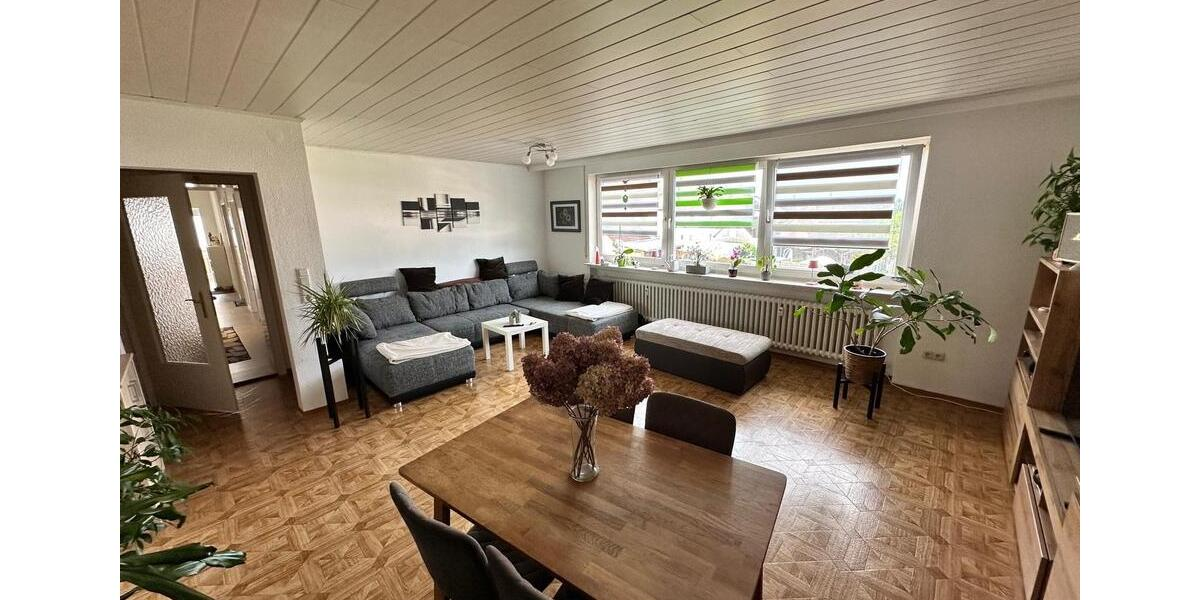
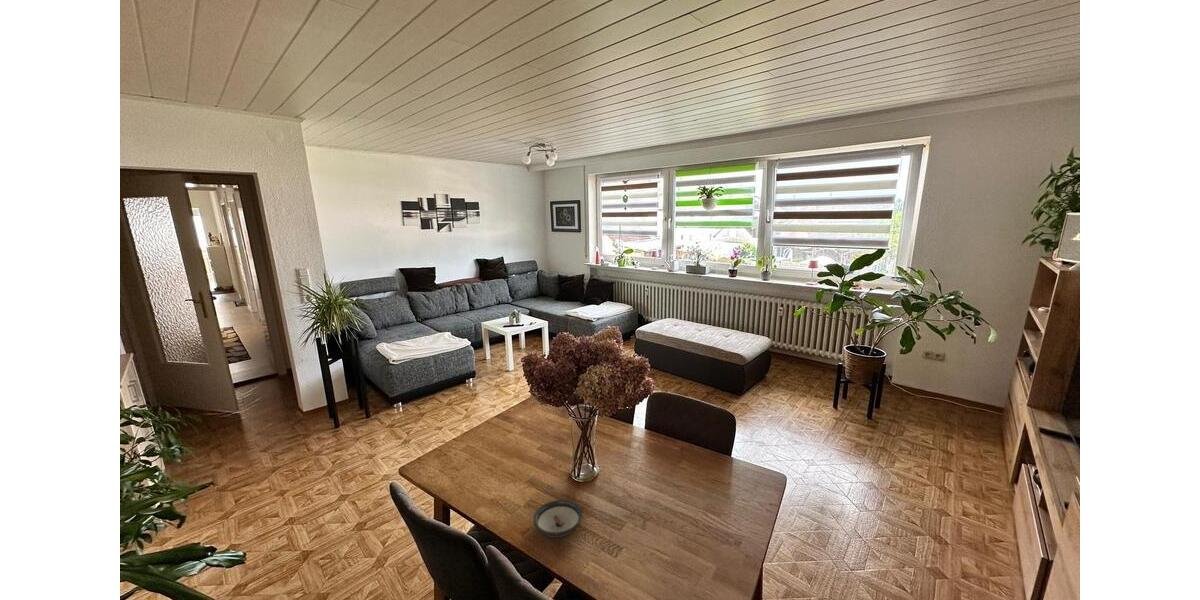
+ saucer (558, 520)
